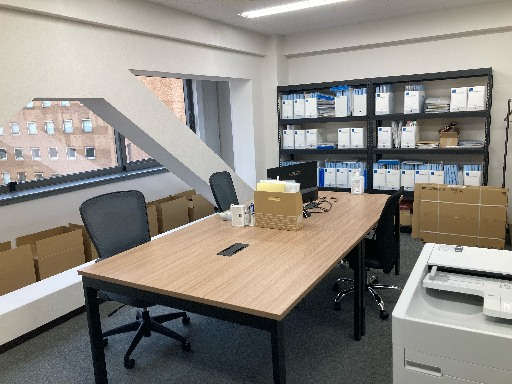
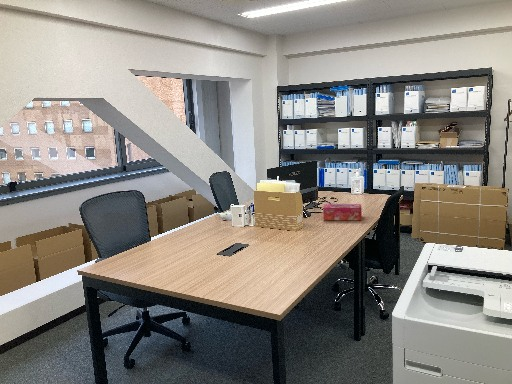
+ tissue box (342, 212)
